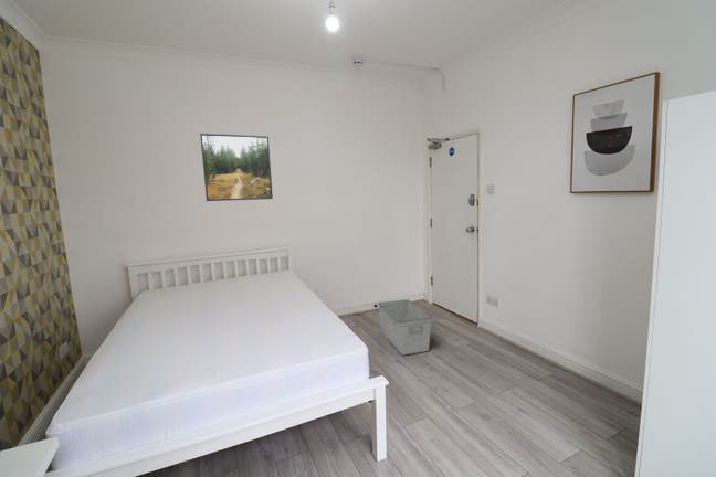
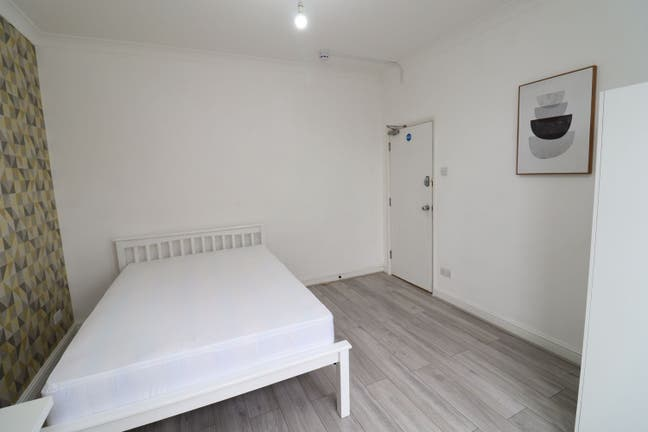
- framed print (238, 168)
- storage bin (403, 325)
